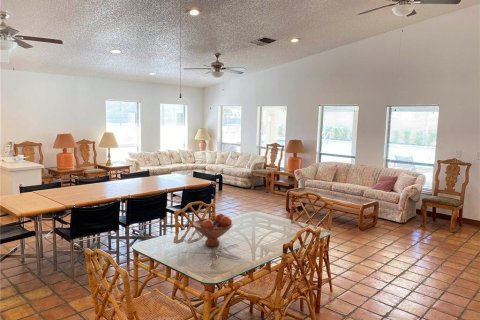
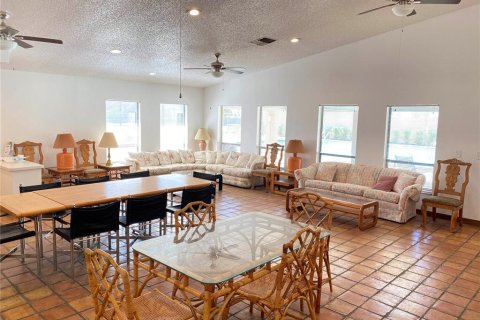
- fruit bowl (212, 229)
